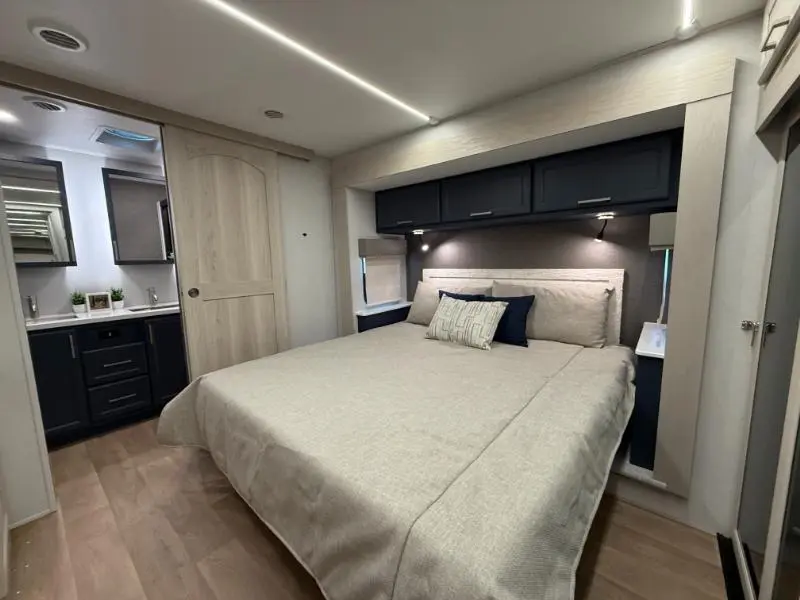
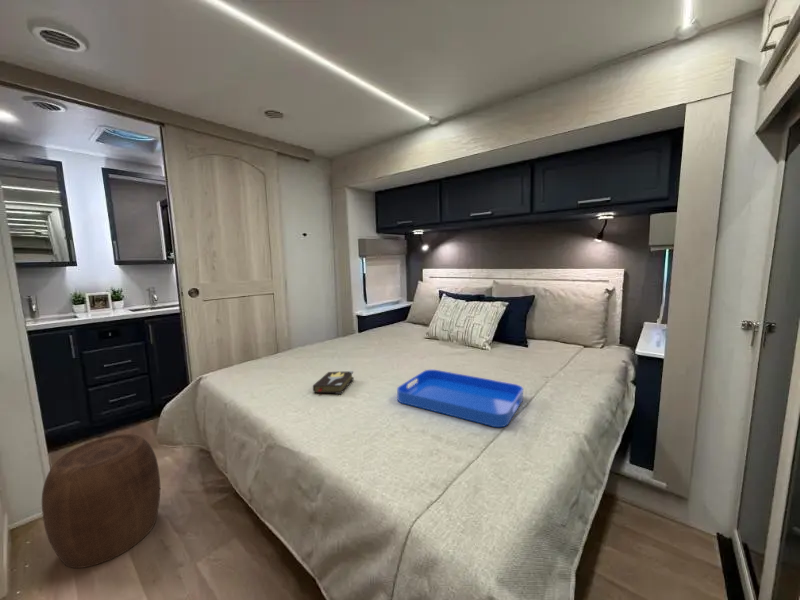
+ stool (106, 493)
+ serving tray (459, 393)
+ hardback book (334, 381)
